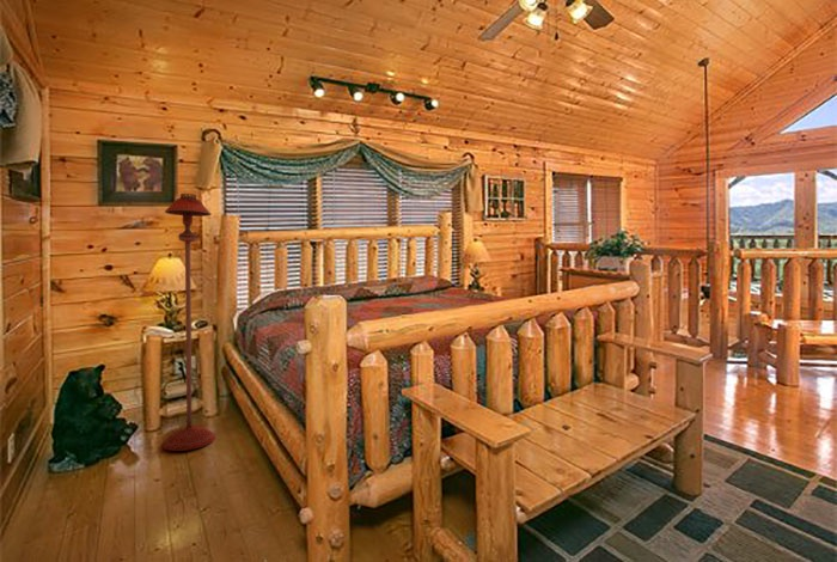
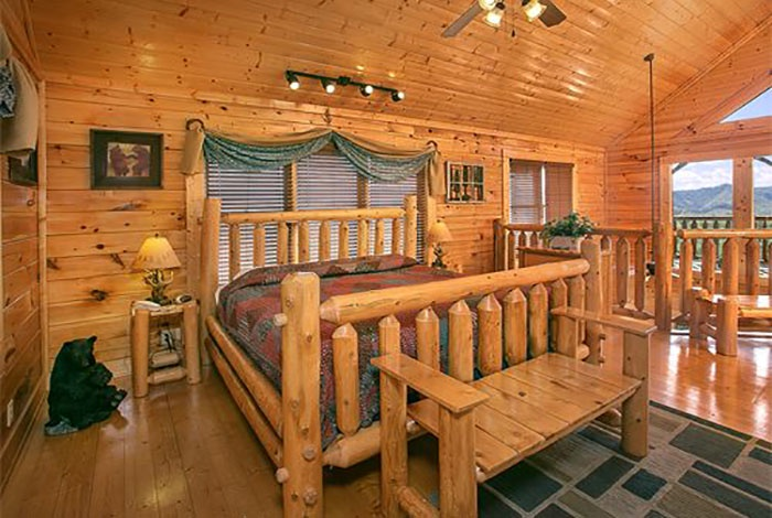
- floor lamp (188, 318)
